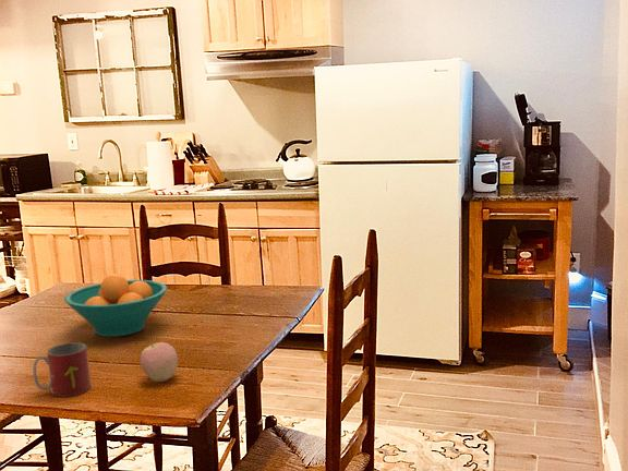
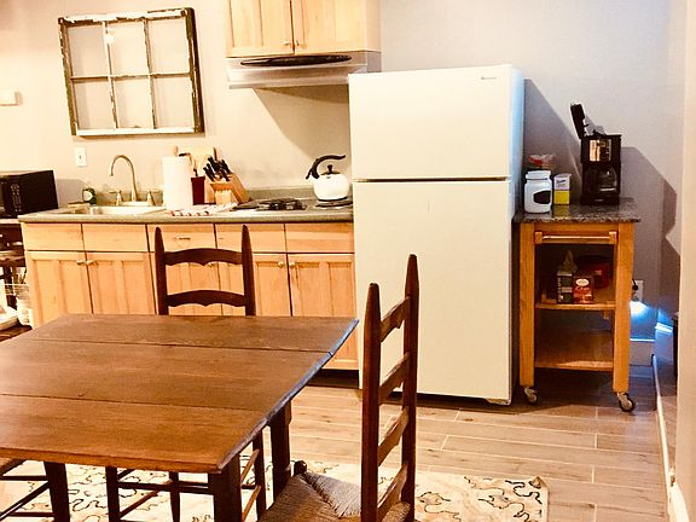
- fruit bowl (117, 302)
- apple (158, 360)
- mug (61, 370)
